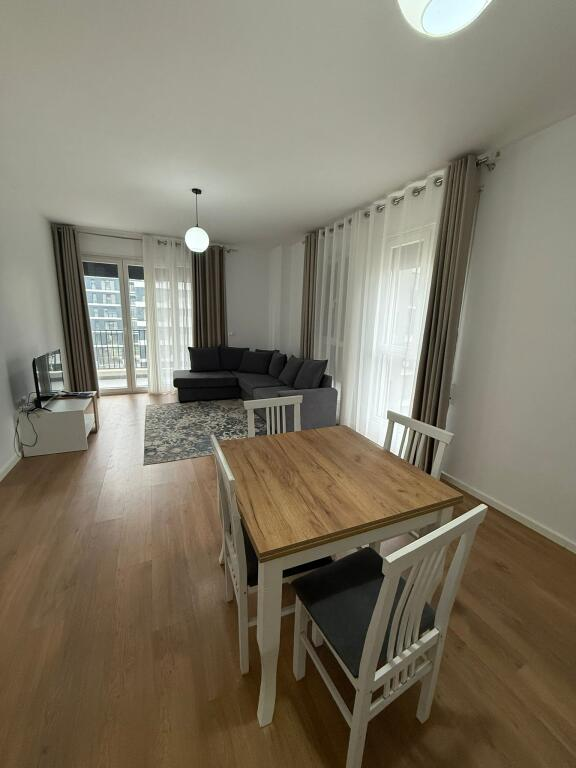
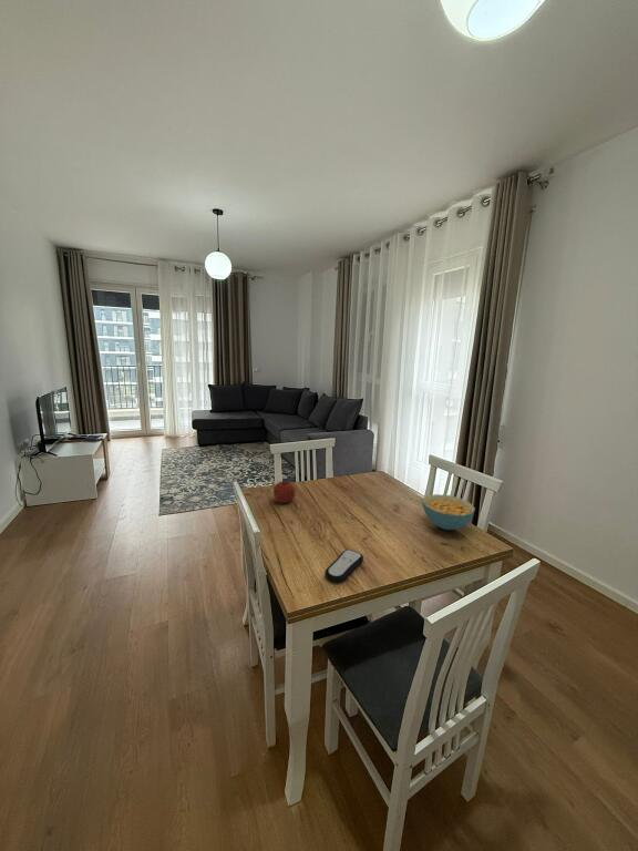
+ remote control (343, 564)
+ cereal bowl (446, 515)
+ fruit (284, 490)
